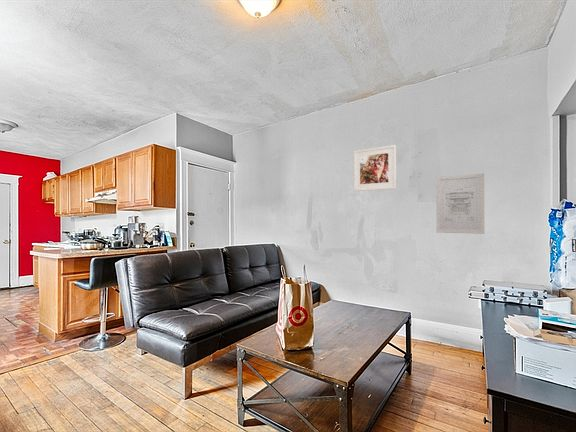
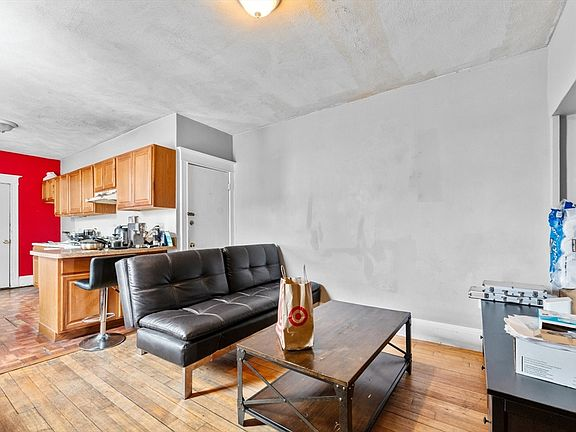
- wall art (459, 204)
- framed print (374, 169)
